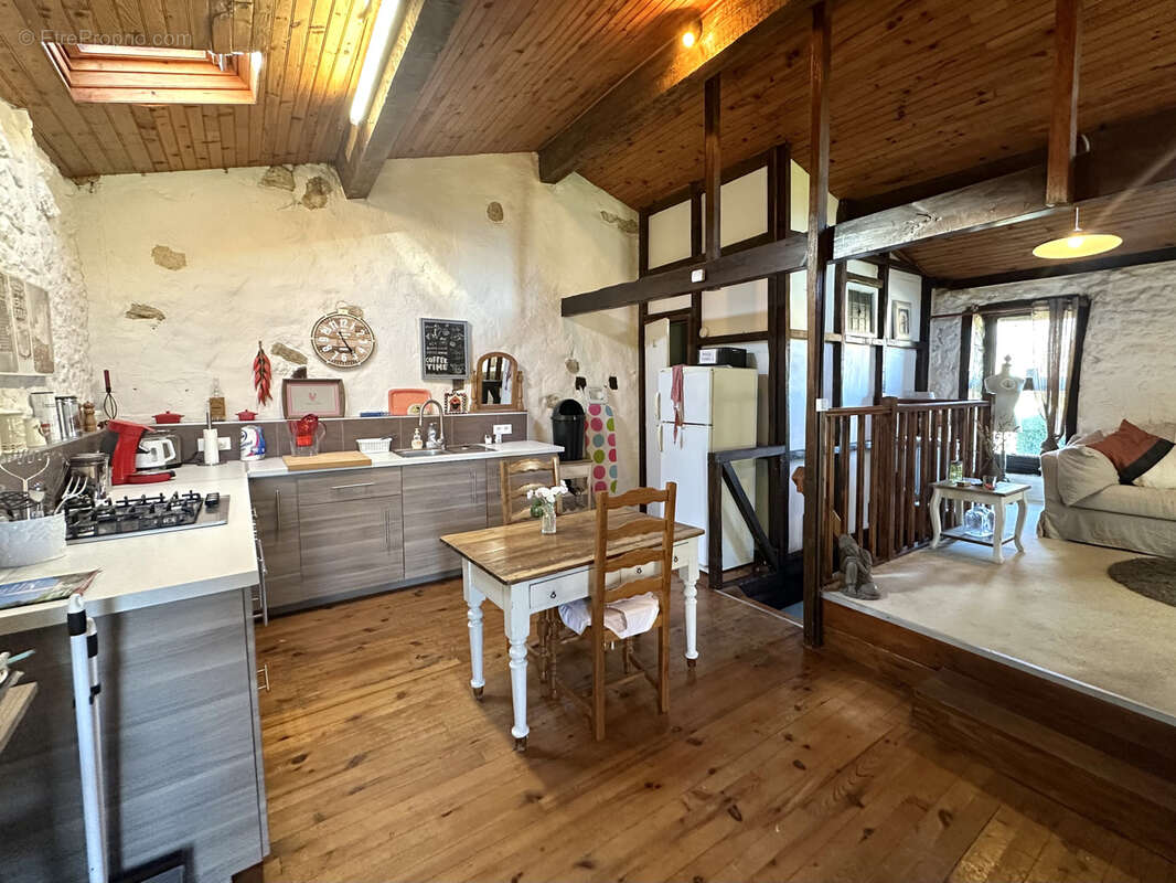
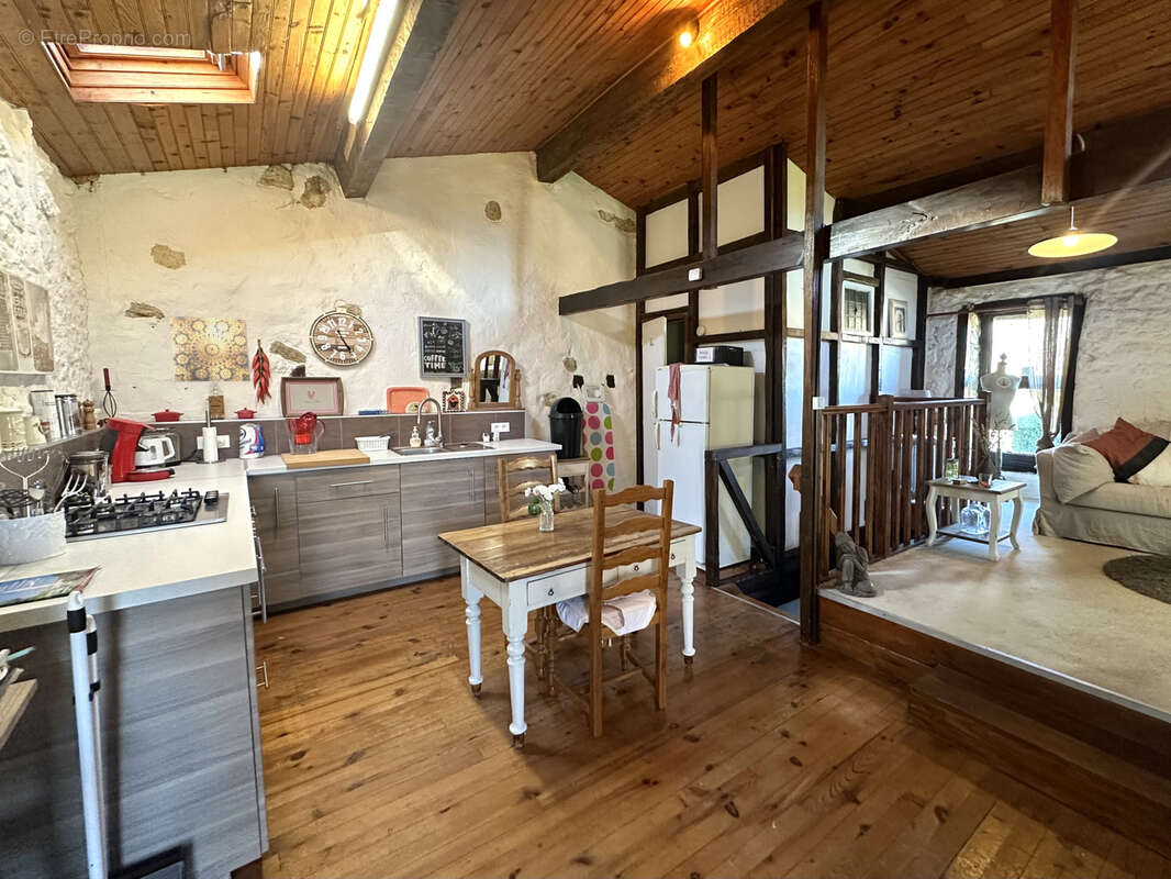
+ wall art (211, 349)
